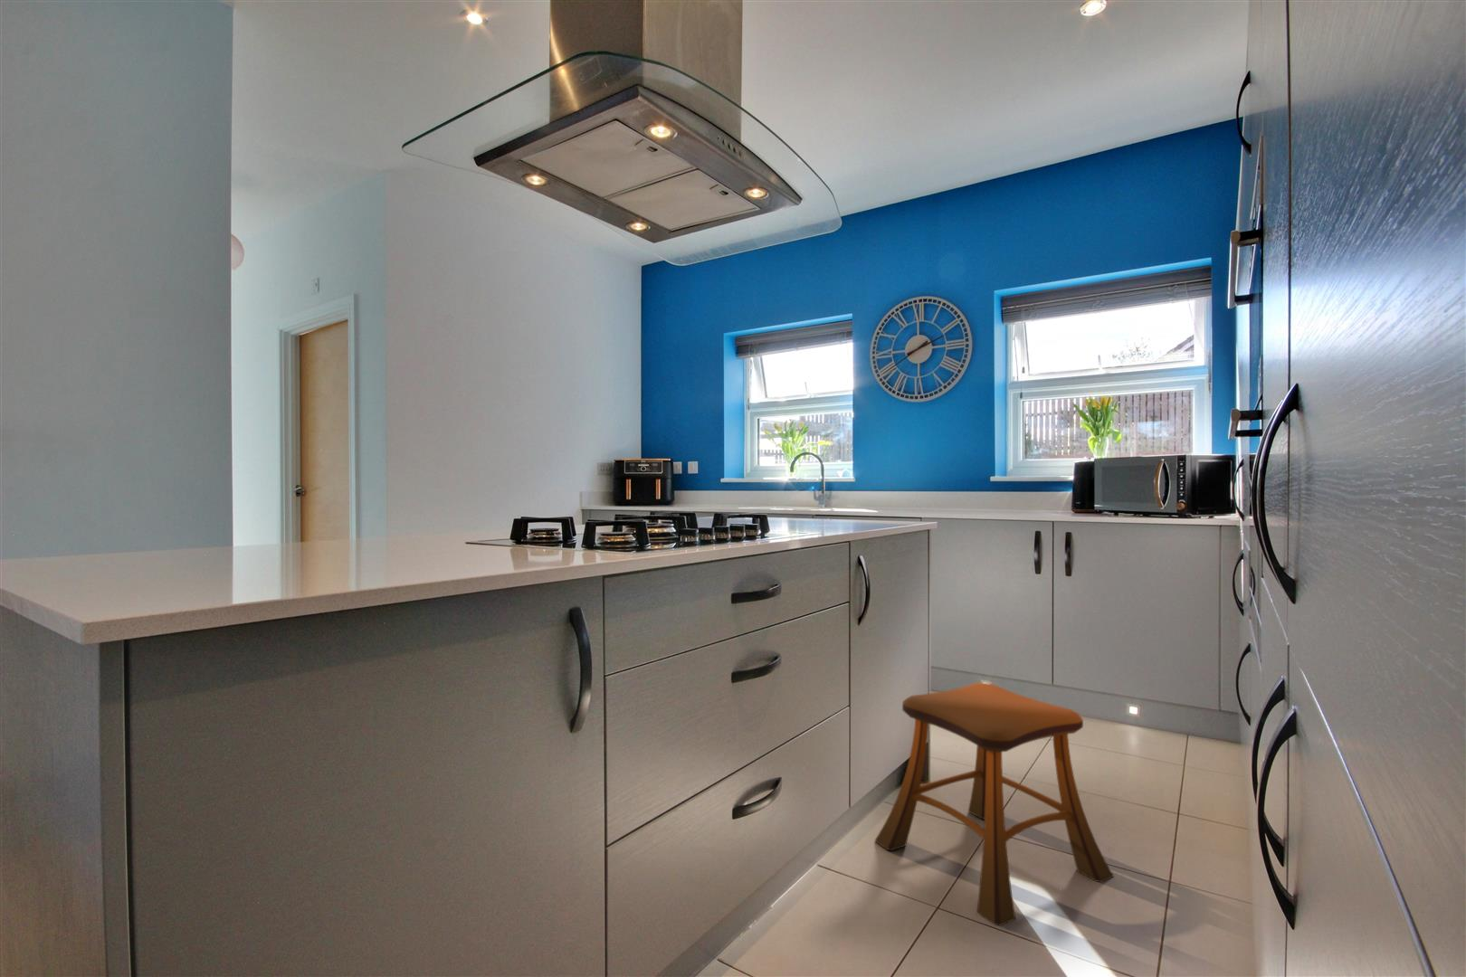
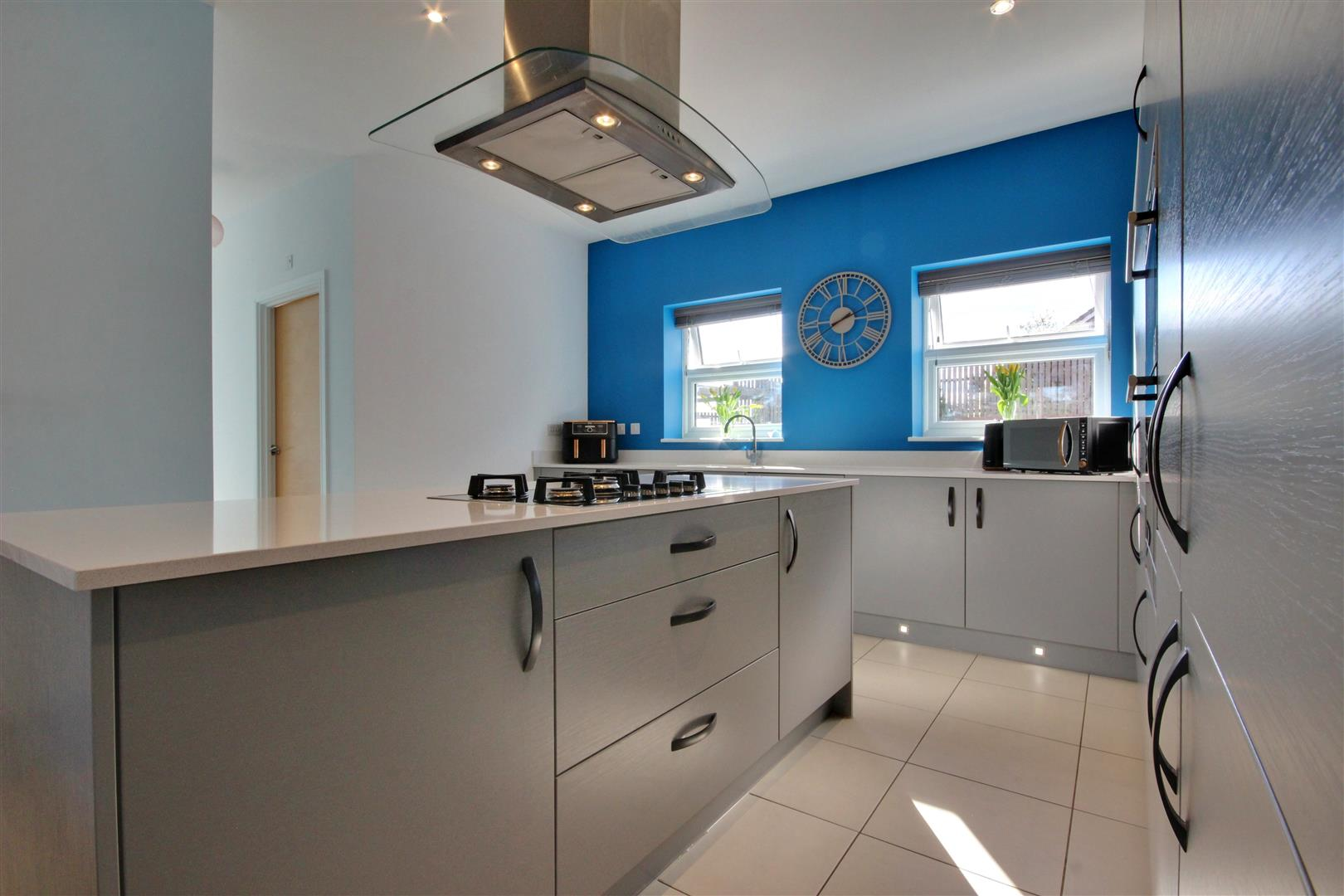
- stool (988, 781)
